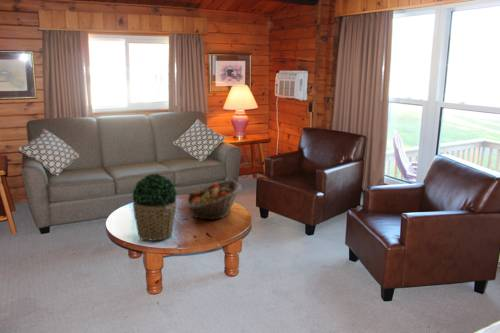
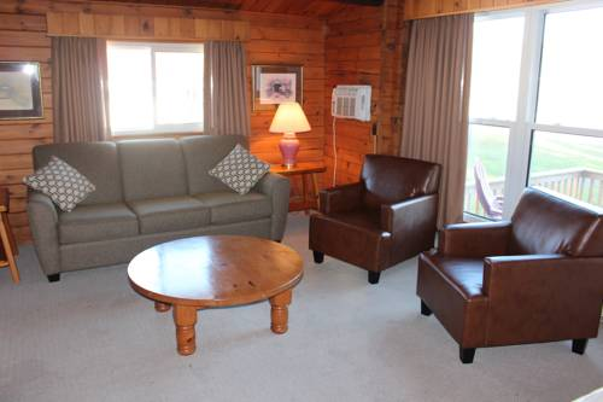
- potted plant (154, 205)
- fruit basket (213, 198)
